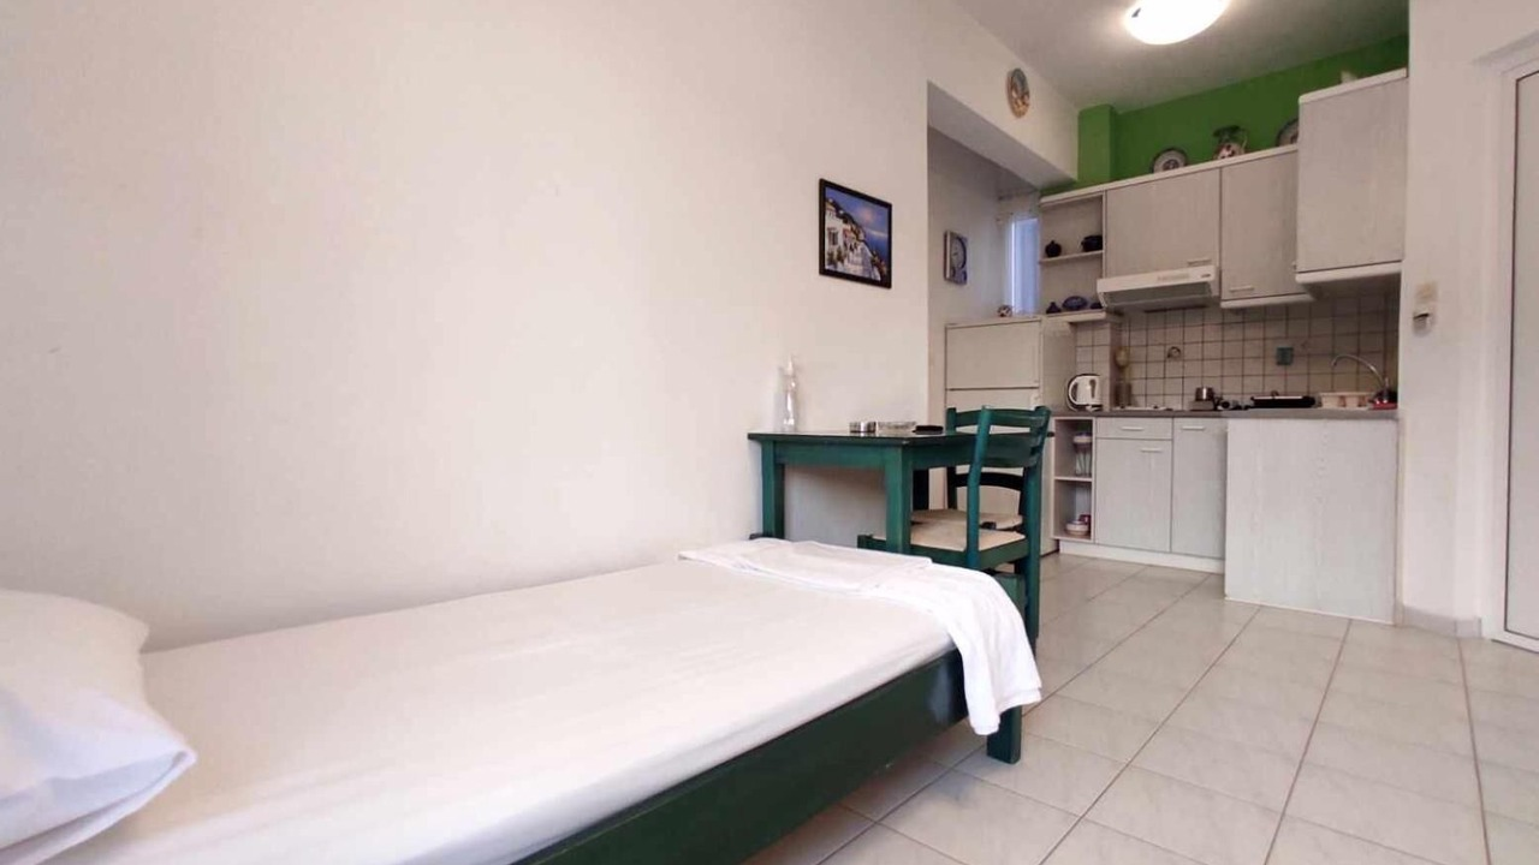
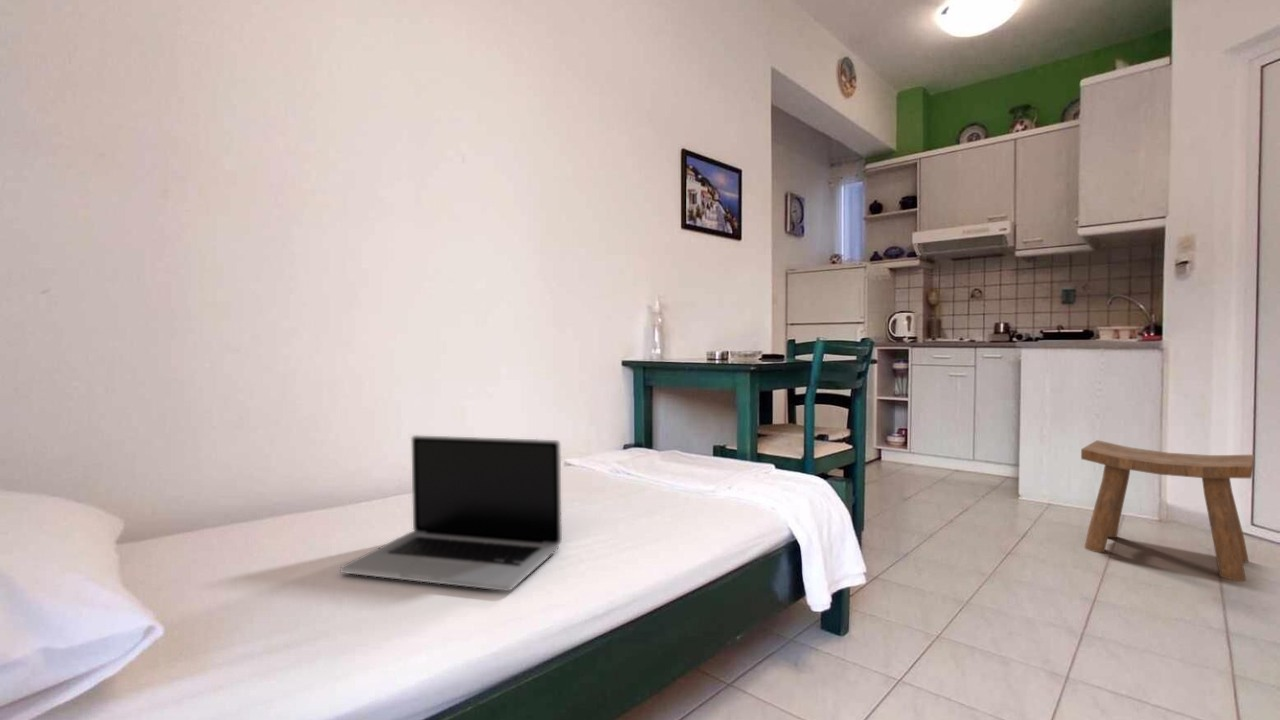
+ laptop (455, 504)
+ stool (1171, 475)
